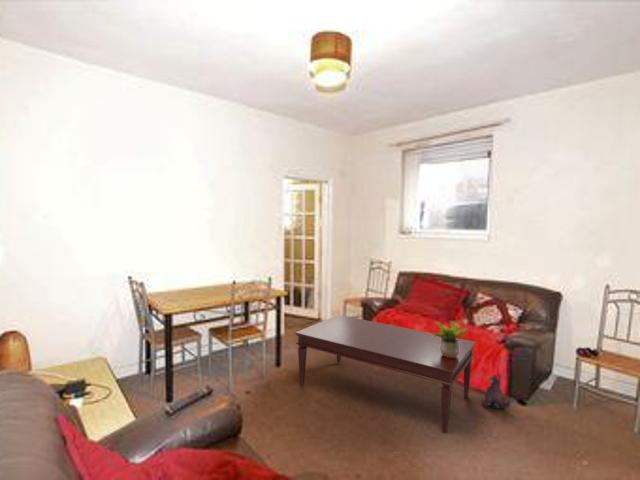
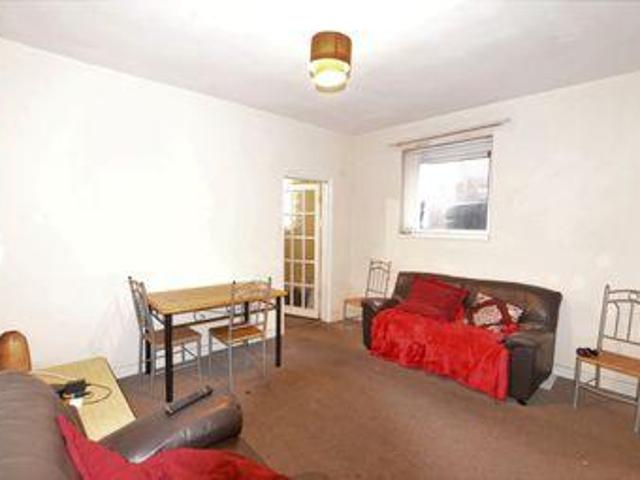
- potted plant (449, 337)
- plush toy (499, 391)
- coffee table (382, 364)
